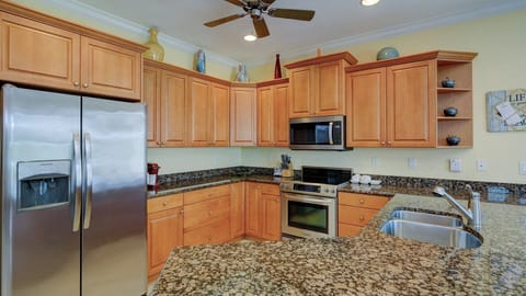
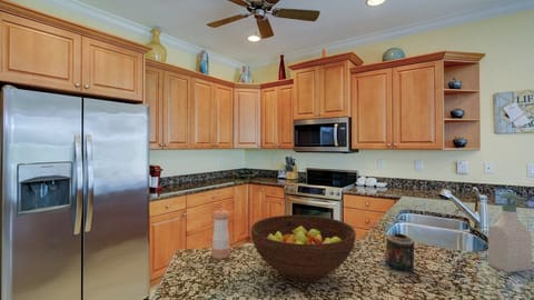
+ soap bottle (512, 231)
+ candle (395, 250)
+ fruit bowl (301, 250)
+ pepper shaker (220, 231)
